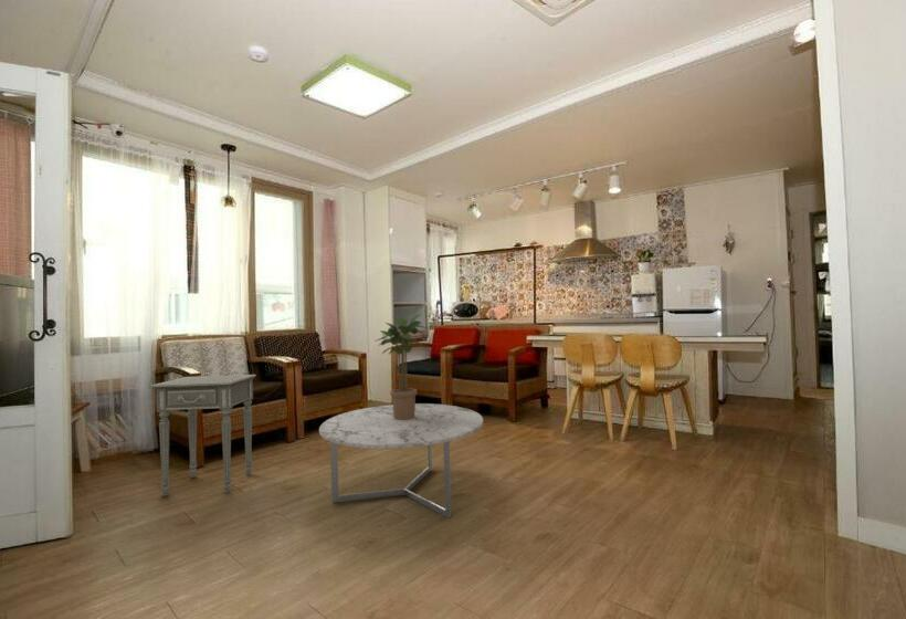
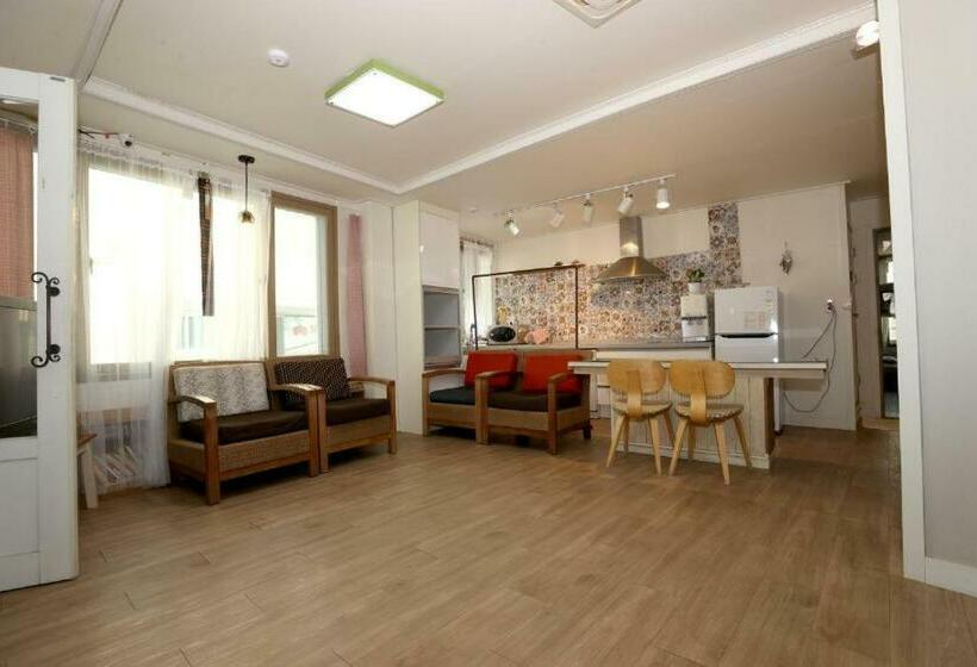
- potted plant (399, 365)
- coffee table (400, 448)
- side table (196, 432)
